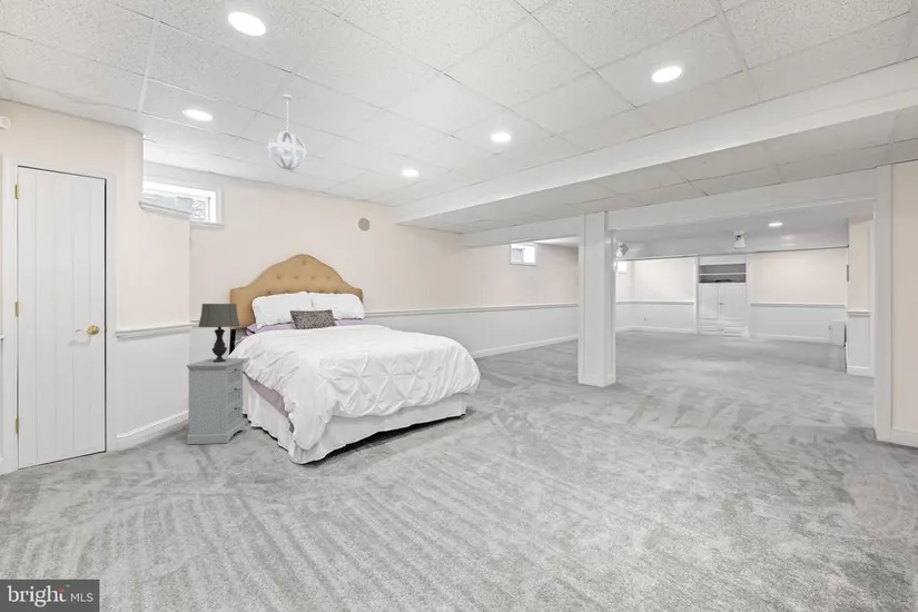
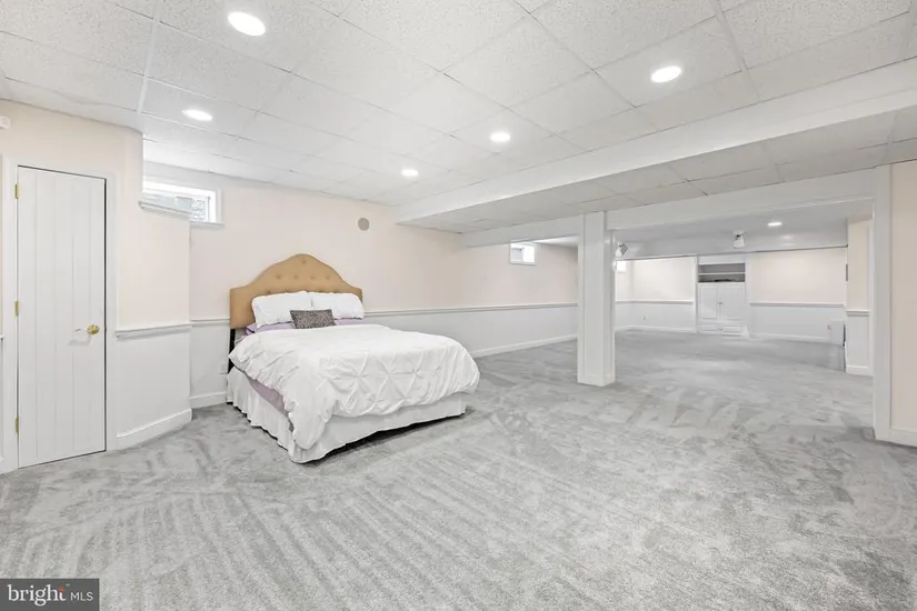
- pendant light (287, 132)
- table lamp (219, 332)
- nightstand (218, 398)
